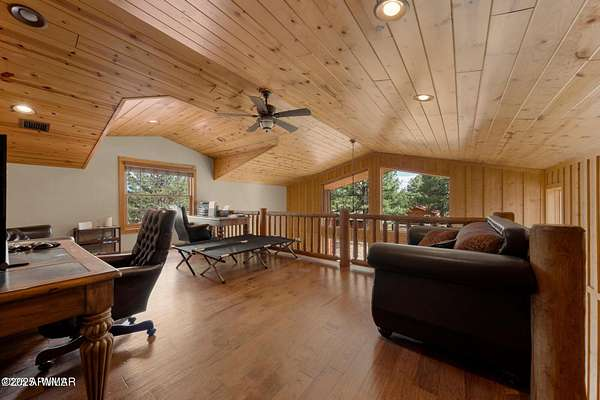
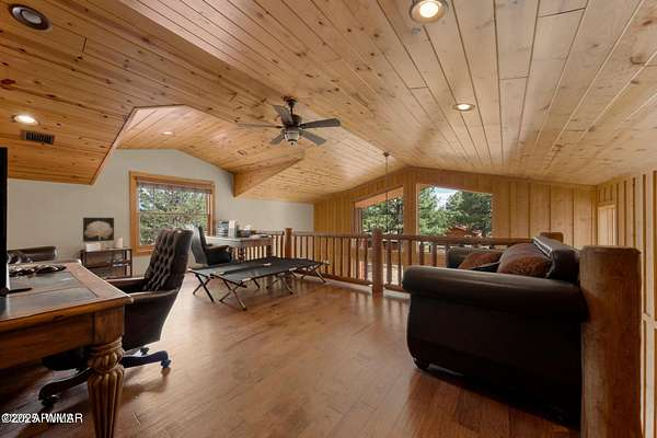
+ wall art (99, 229)
